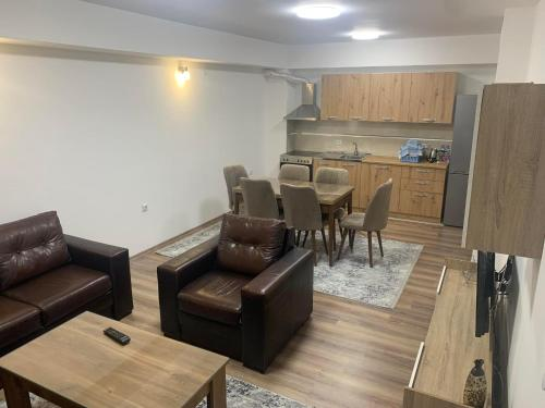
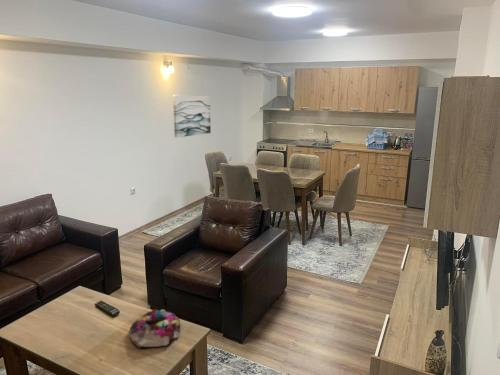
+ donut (155, 325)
+ wall art (193, 115)
